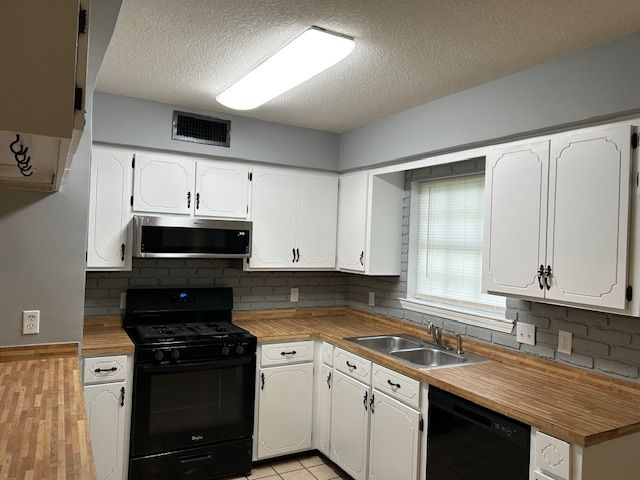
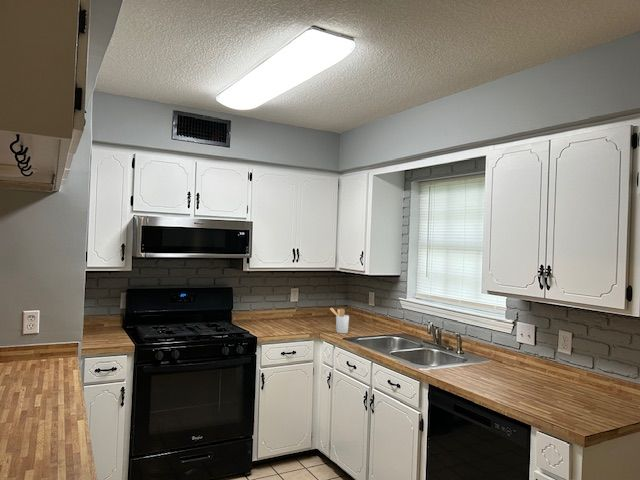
+ utensil holder (338, 319)
